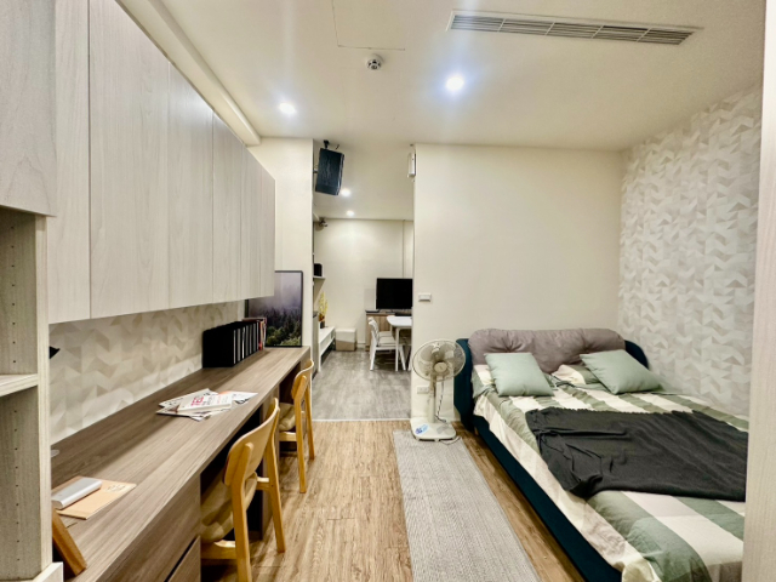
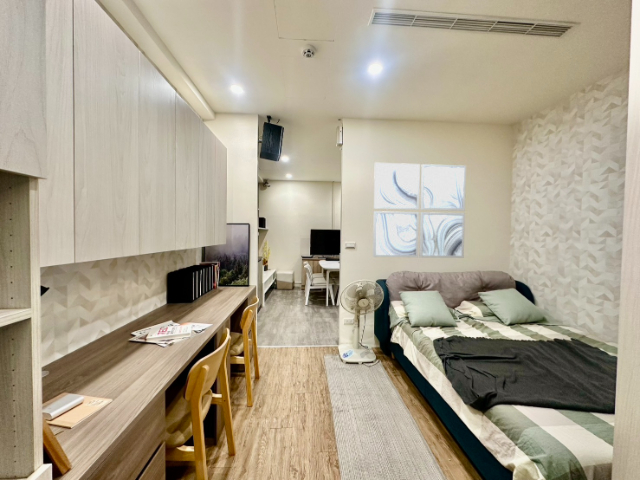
+ wall art (418, 212)
